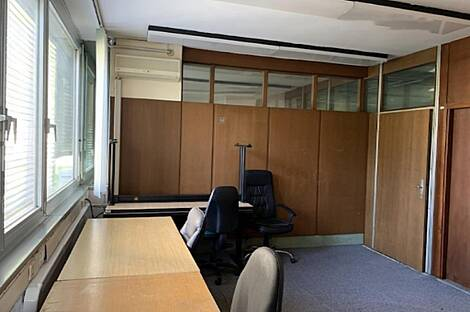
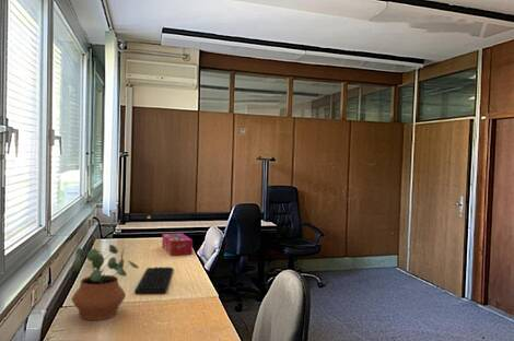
+ keyboard (155, 278)
+ tissue box (176, 244)
+ potted plant (106, 279)
